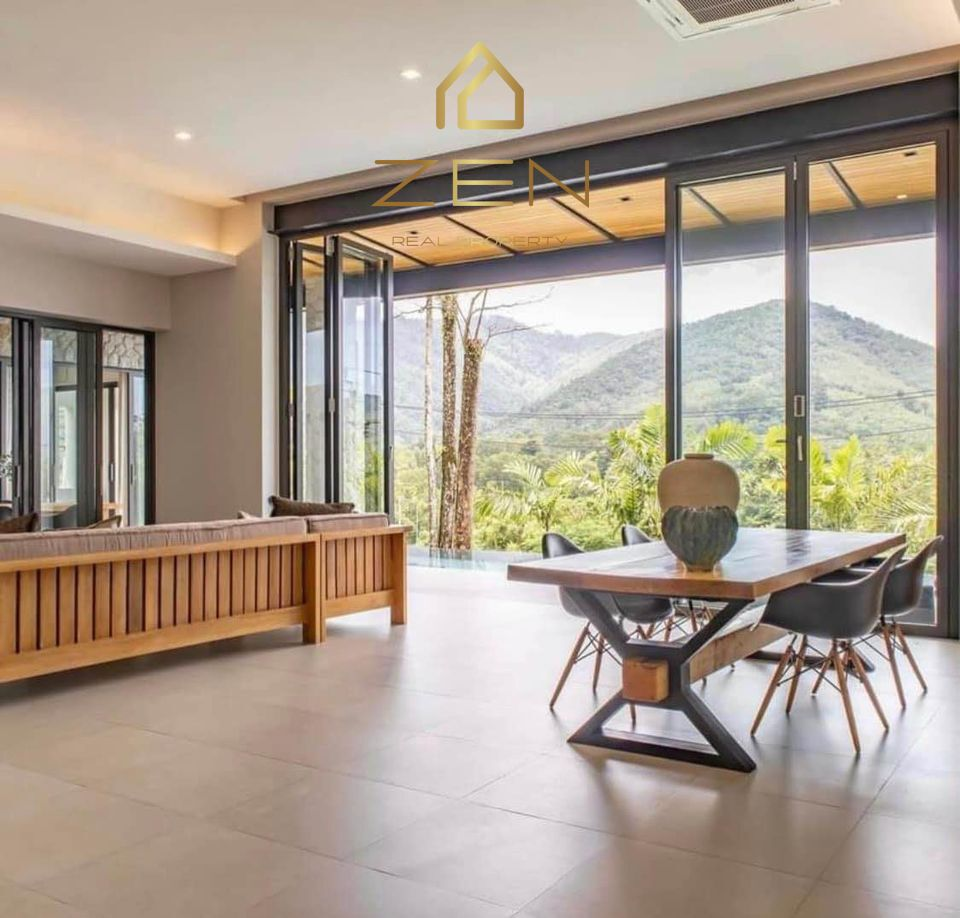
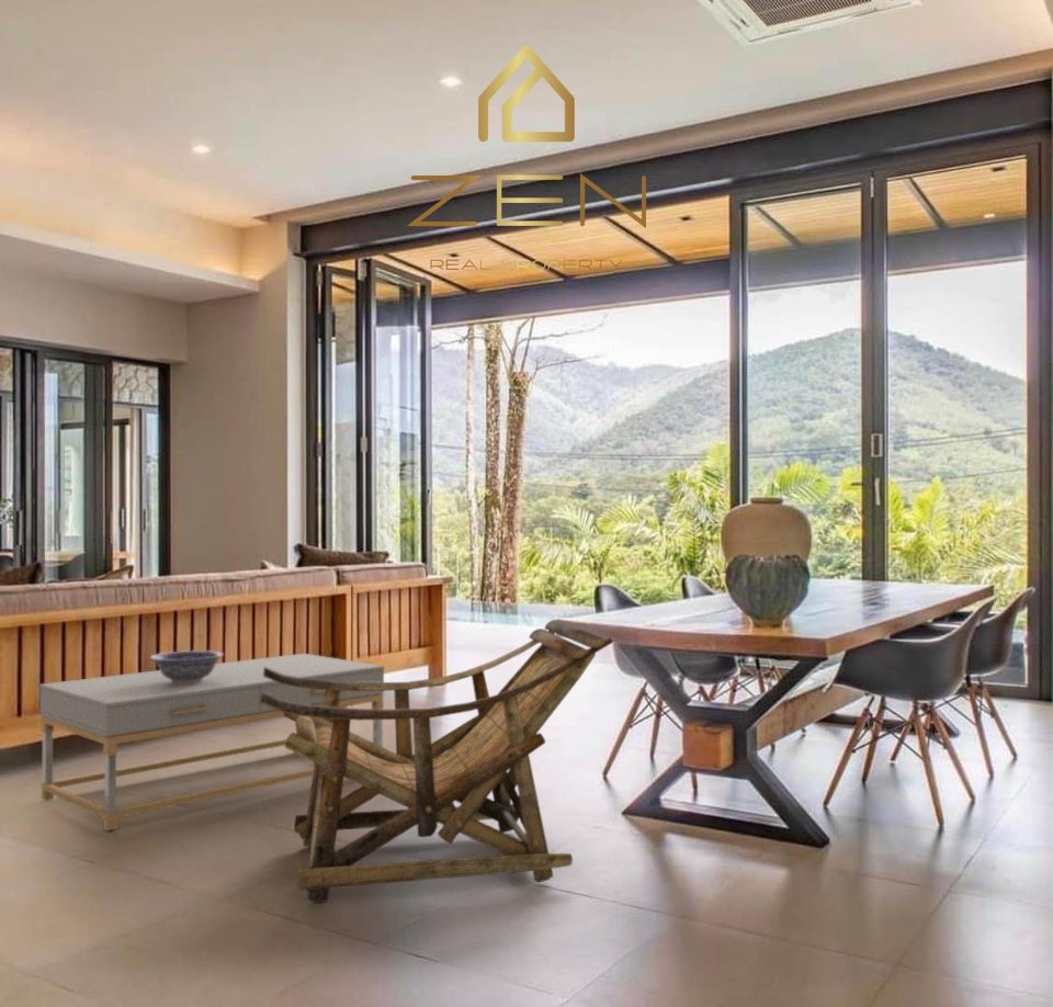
+ coffee table (222, 726)
+ lounge chair (431, 747)
+ decorative bowl (186, 668)
